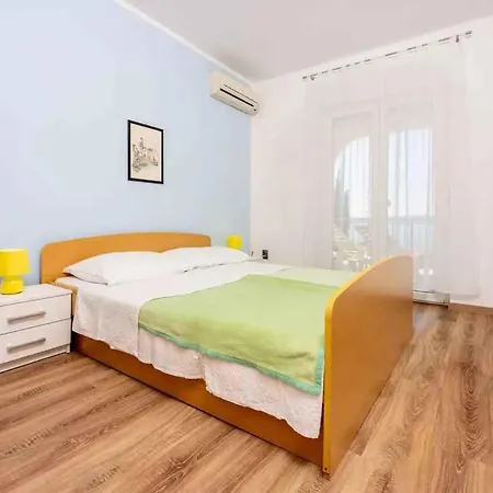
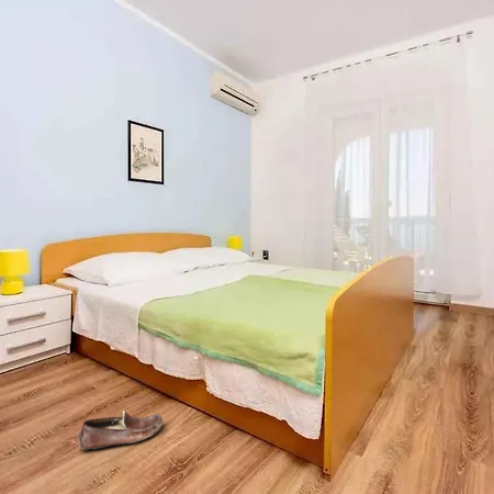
+ shoe (122, 426)
